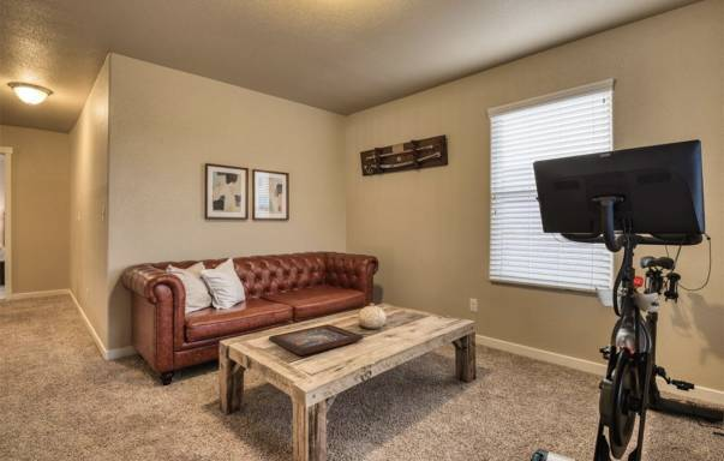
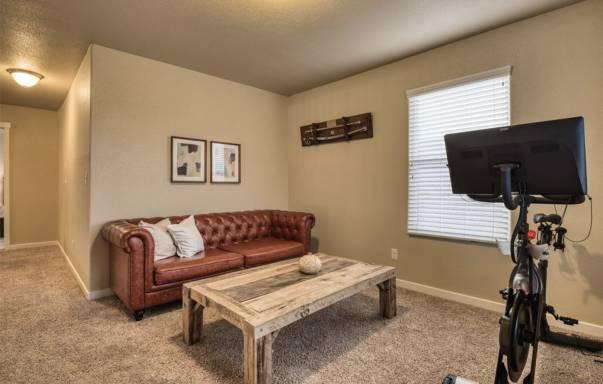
- decorative tray (316, 337)
